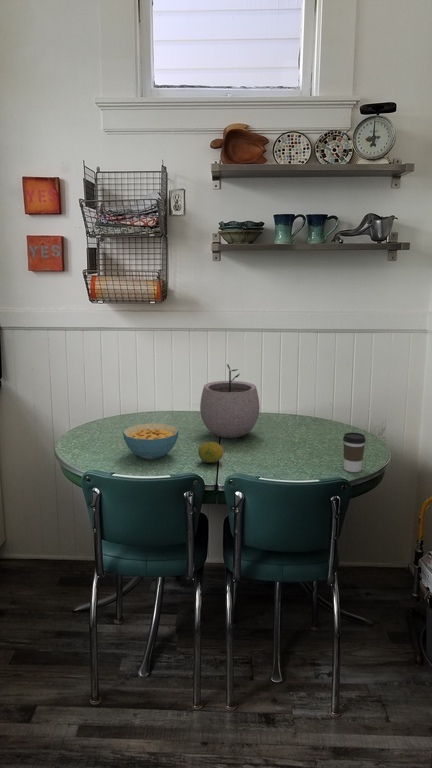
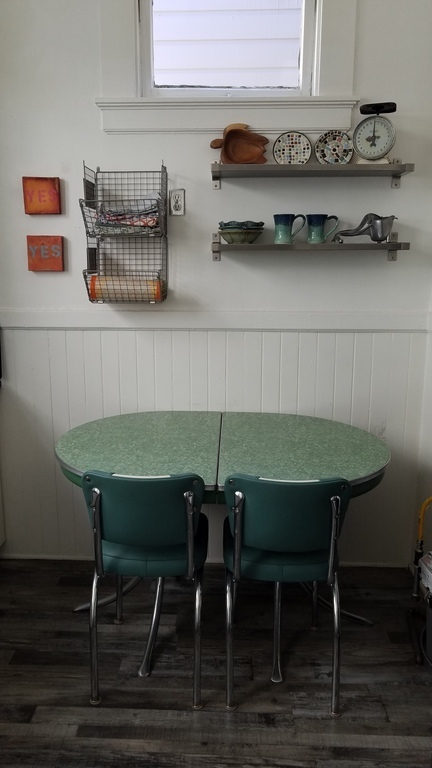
- fruit (210, 452)
- coffee cup (353, 452)
- cereal bowl (151, 444)
- plant pot (229, 400)
